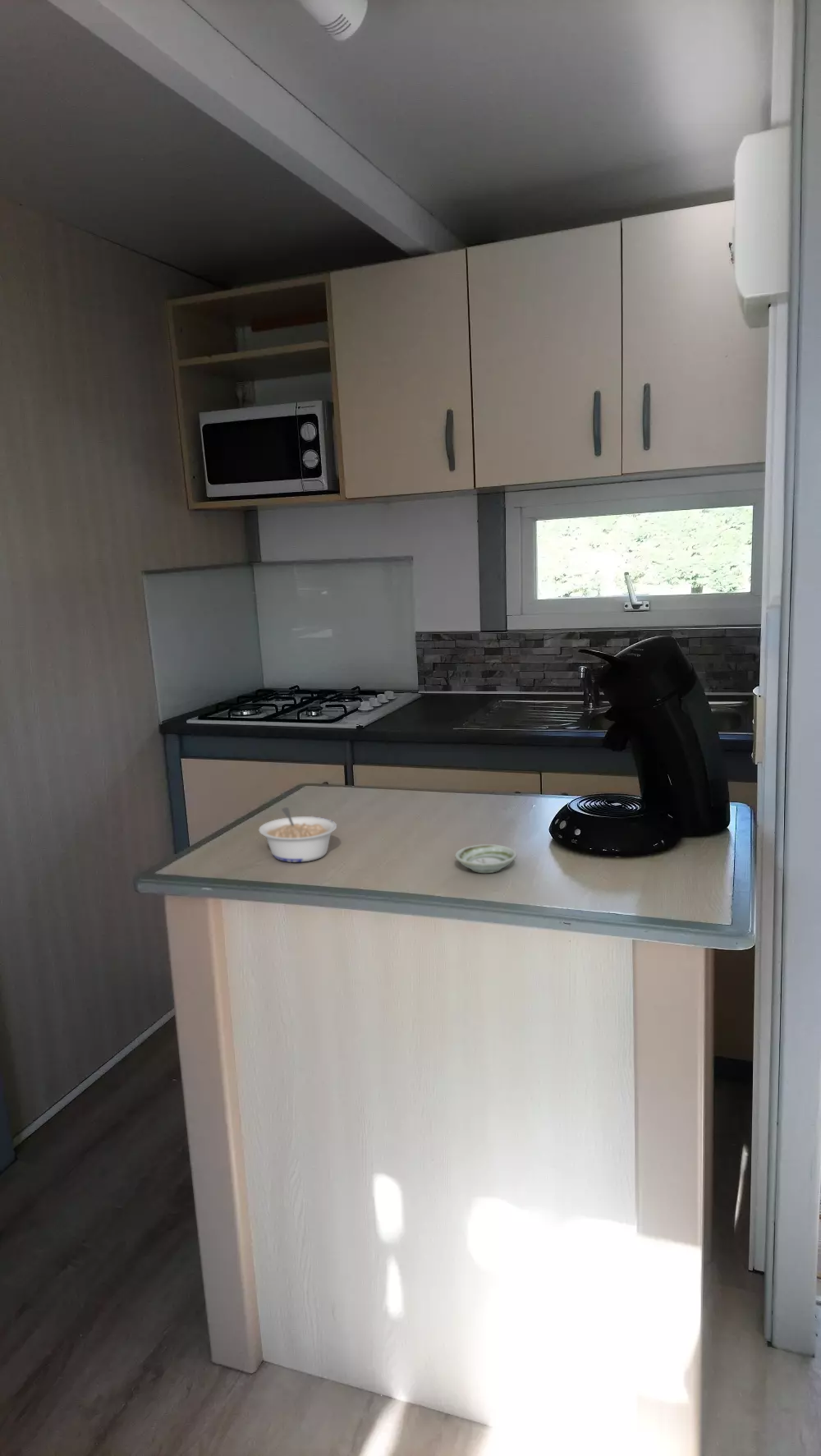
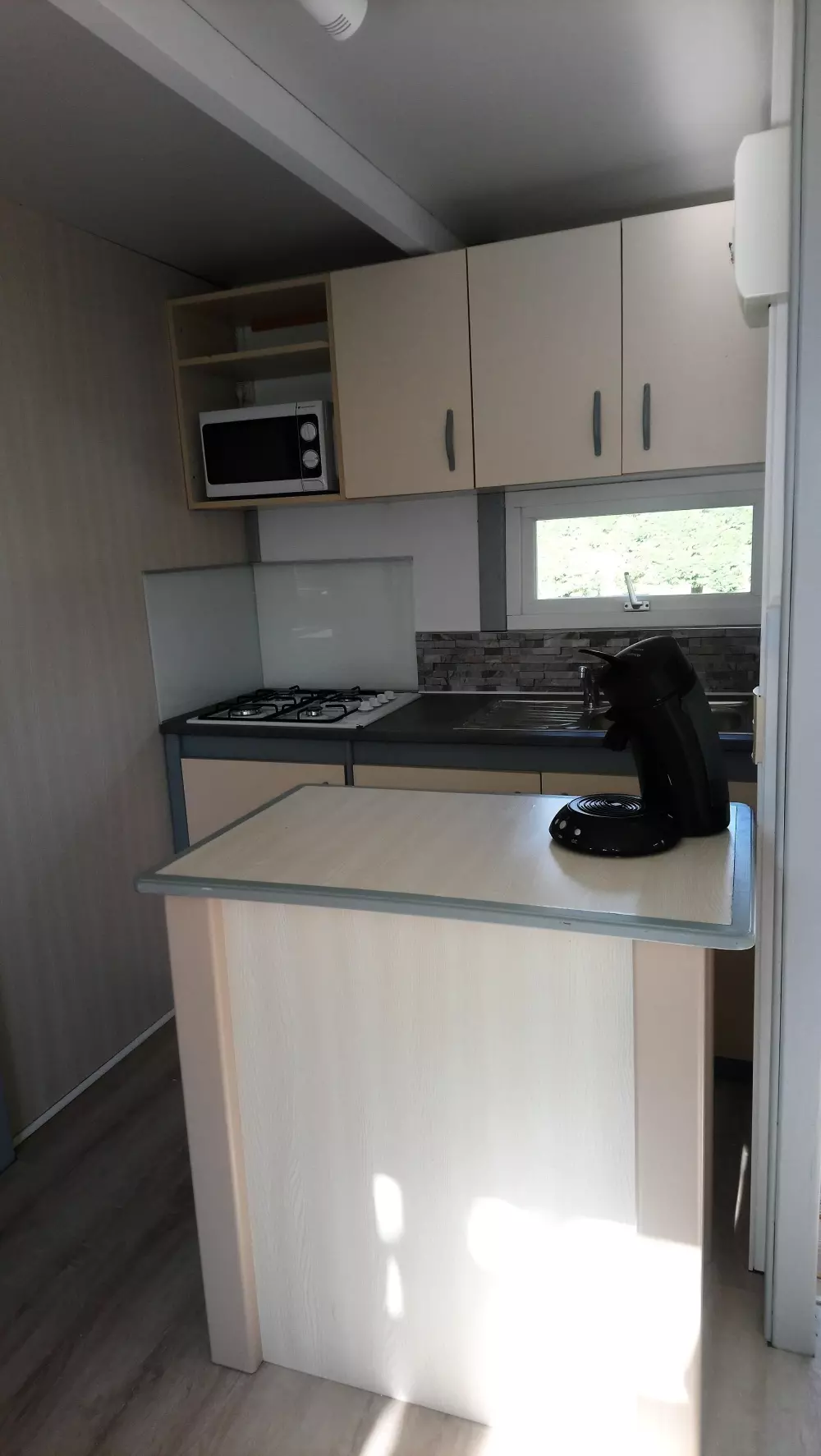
- legume (296, 837)
- saucer (486, 860)
